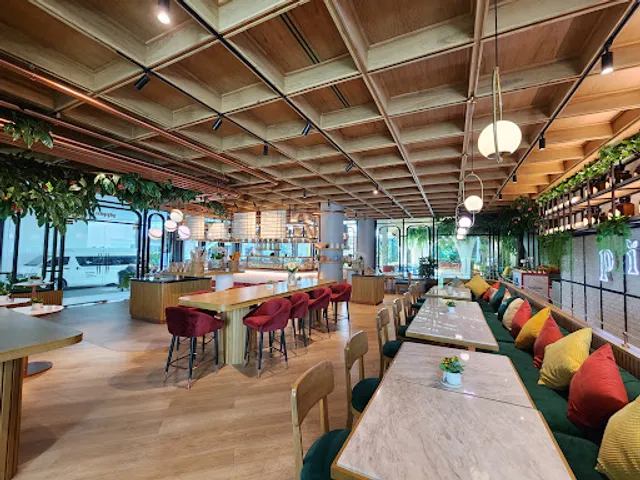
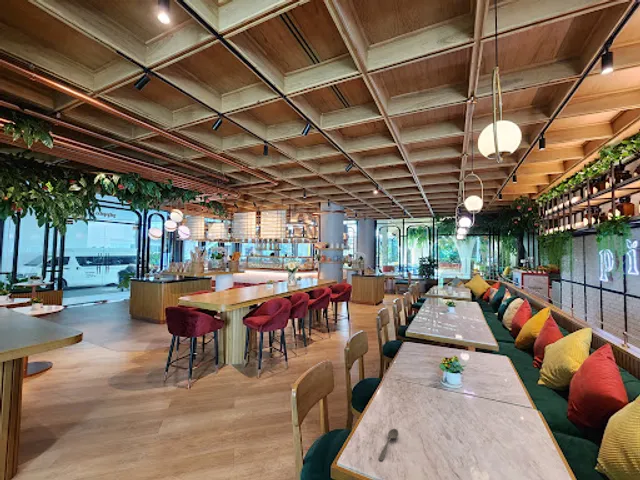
+ soupspoon (388, 443)
